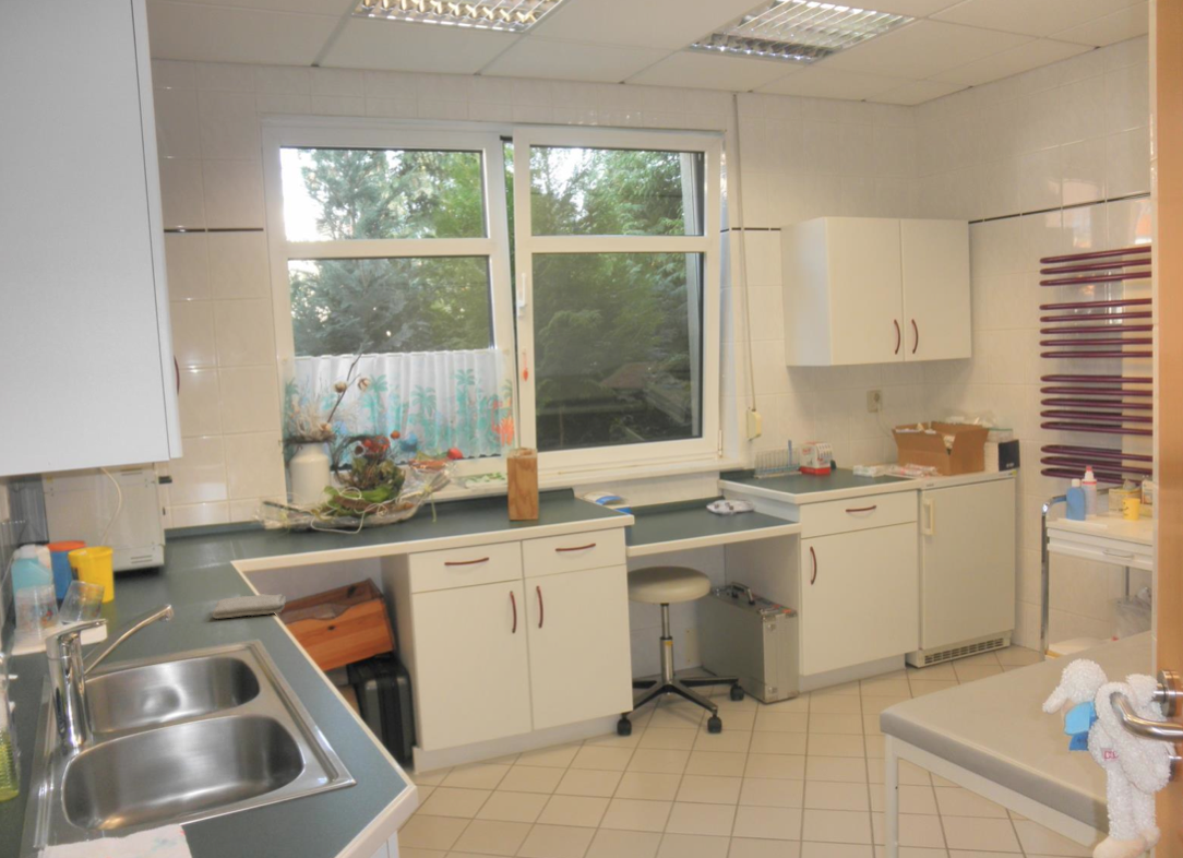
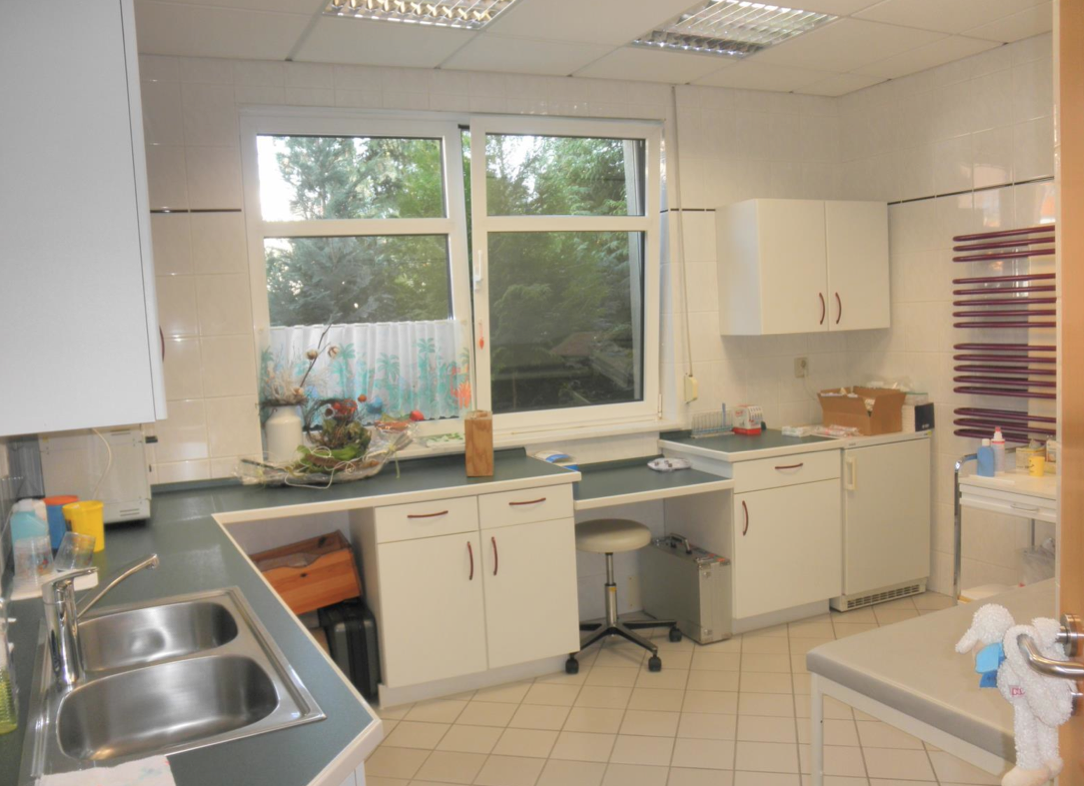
- washcloth (250, 605)
